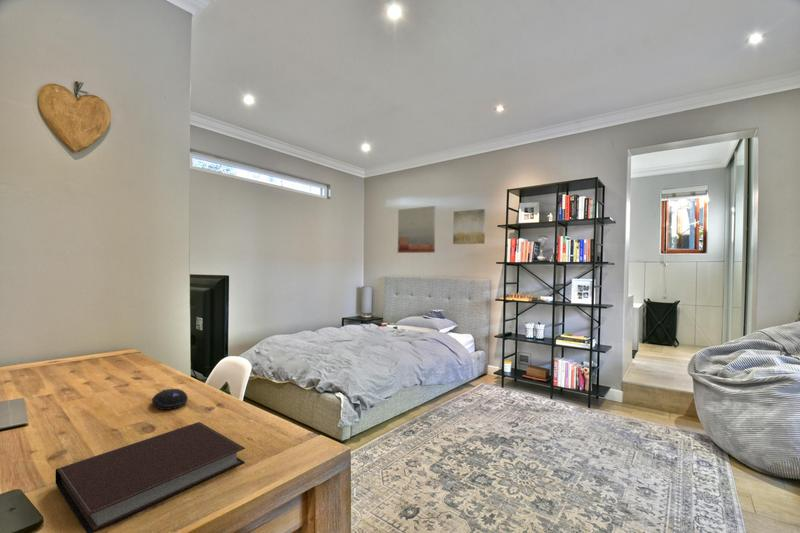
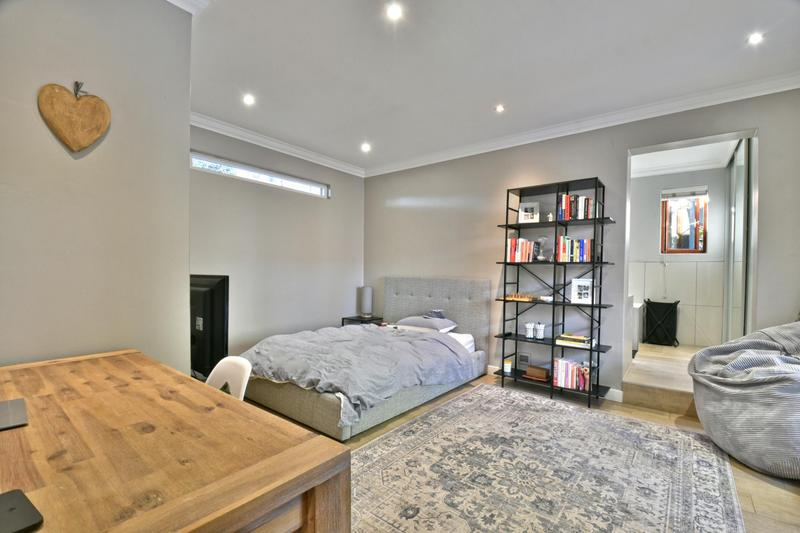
- wall art (415, 230)
- wall art (468, 227)
- computer mouse (169, 397)
- notebook (155, 464)
